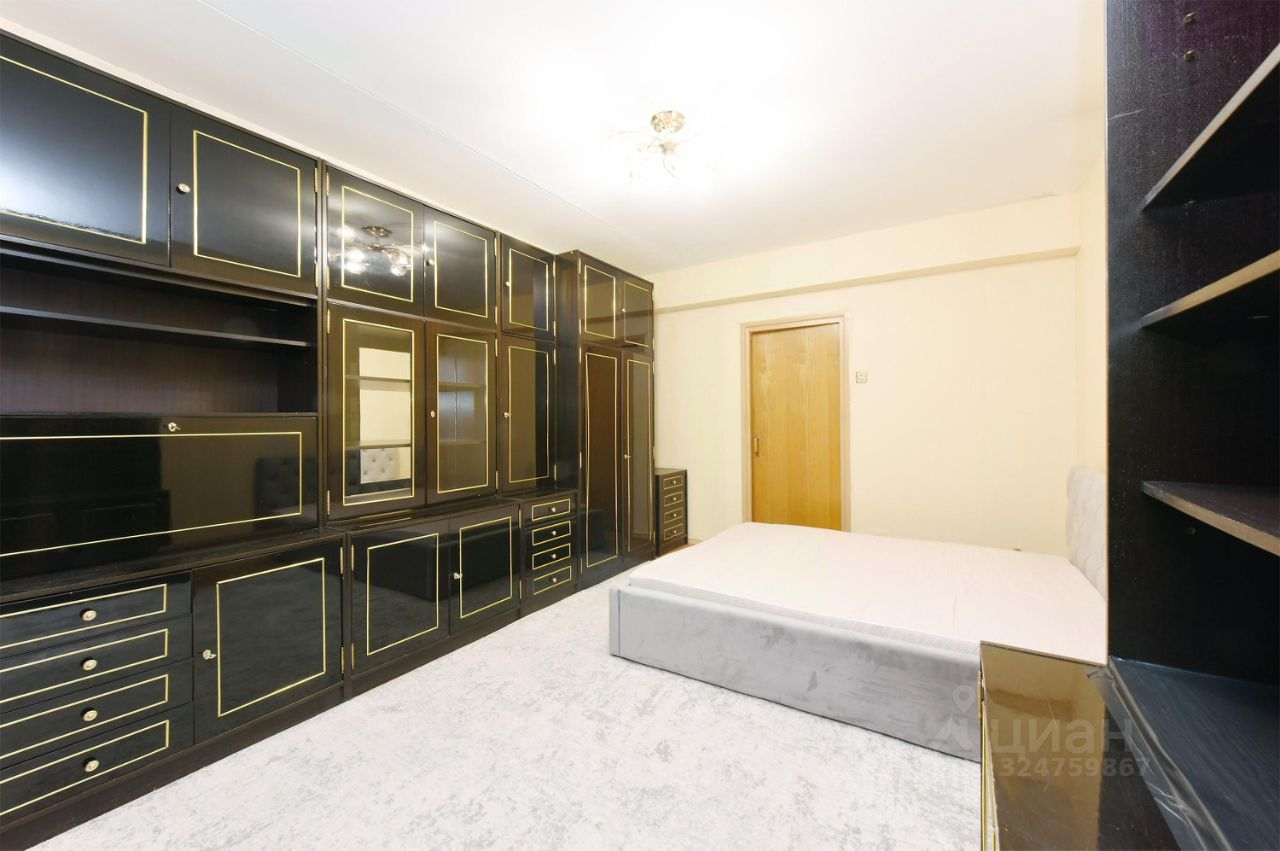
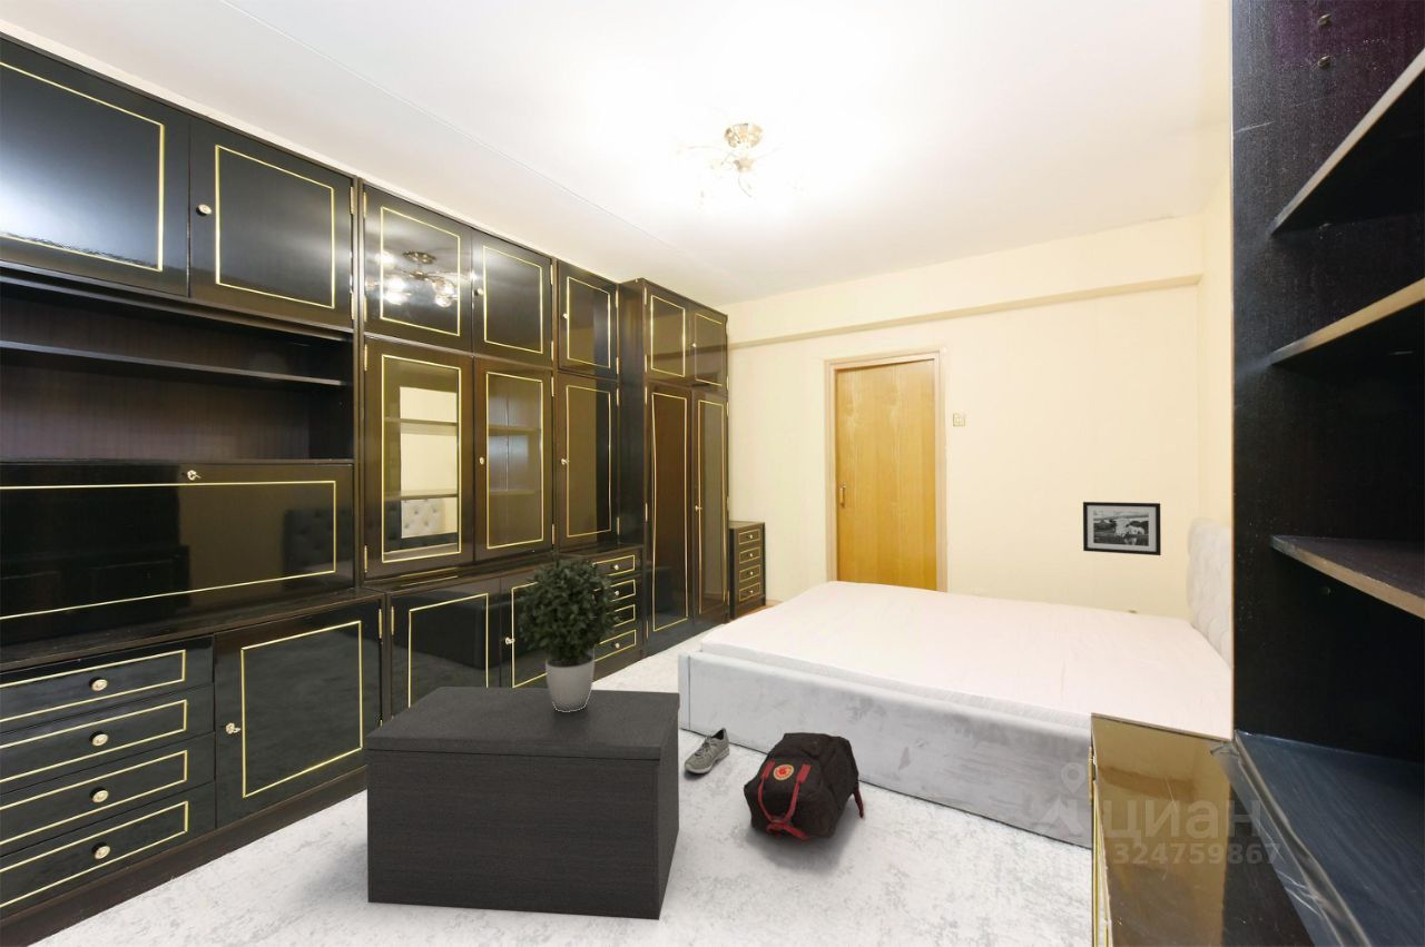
+ sneaker (706, 749)
+ picture frame (1120, 527)
+ potted plant (571, 631)
+ bench (535, 787)
+ backpack (805, 780)
